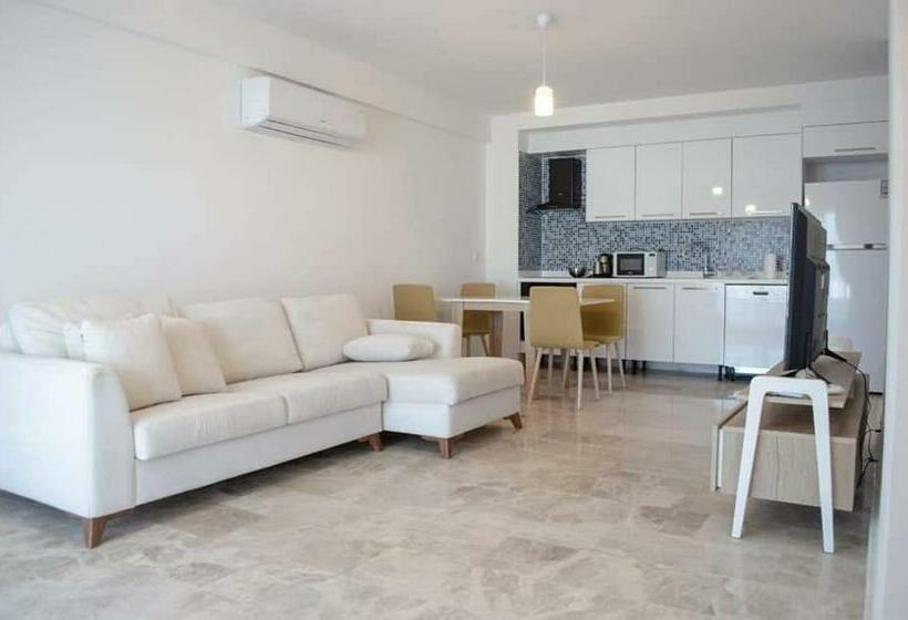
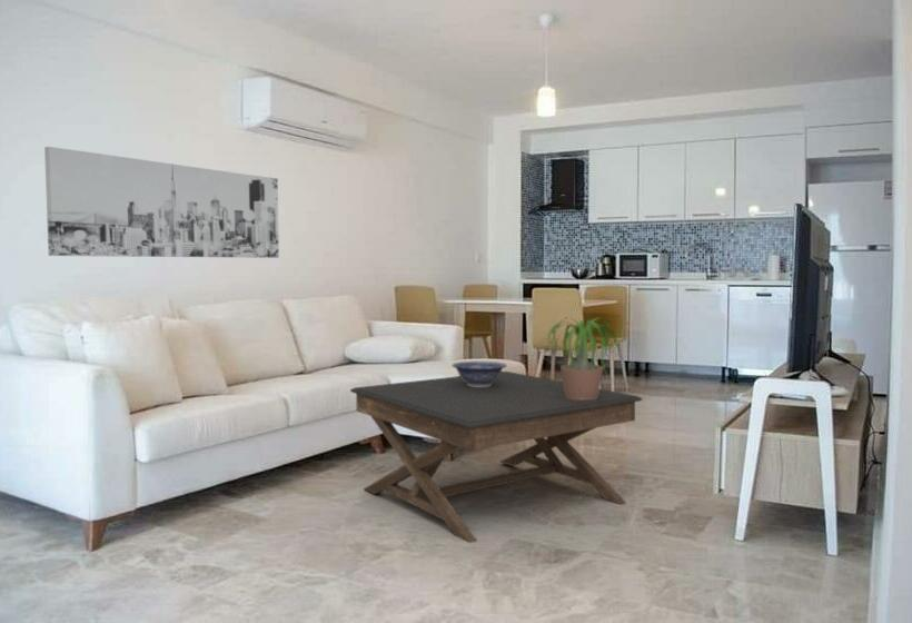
+ wall art (180, 210)
+ potted plant (578, 356)
+ coffee table (490, 444)
+ decorative bowl (479, 374)
